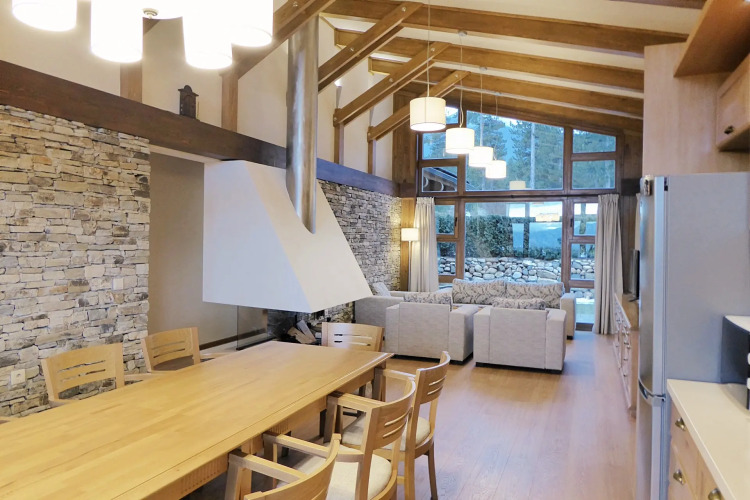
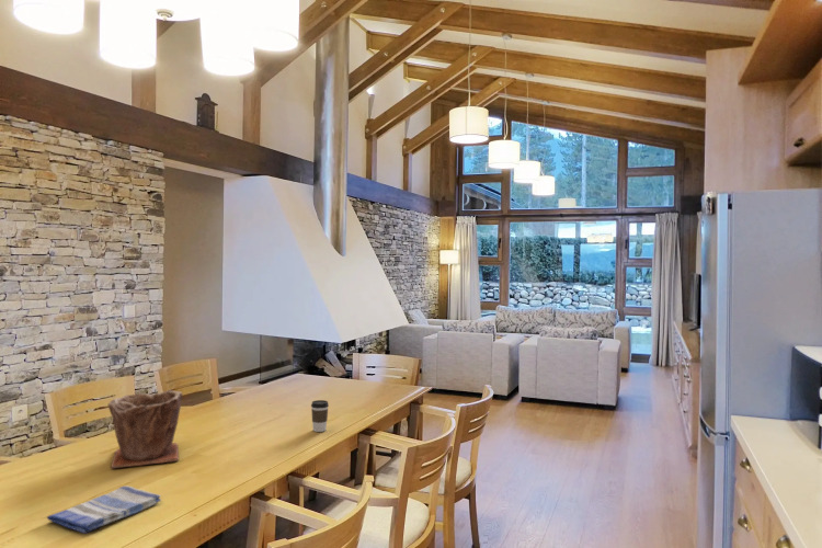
+ plant pot (147, 424)
+ coffee cup (319, 415)
+ dish towel (106, 506)
